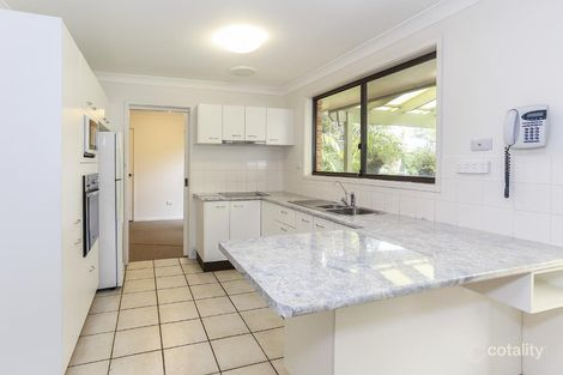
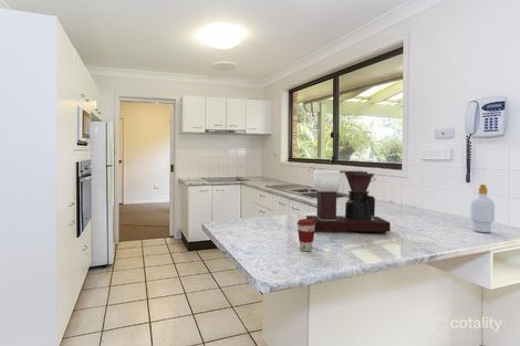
+ coffee maker (347, 200)
+ soap bottle (482, 208)
+ coffee cup (305, 234)
